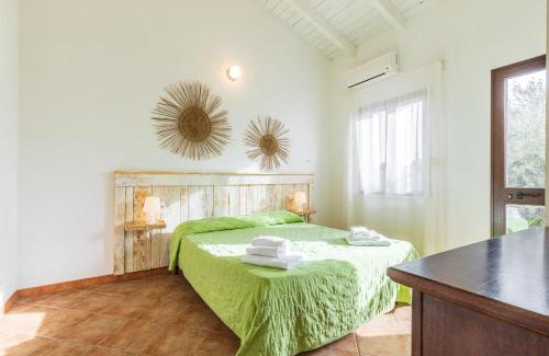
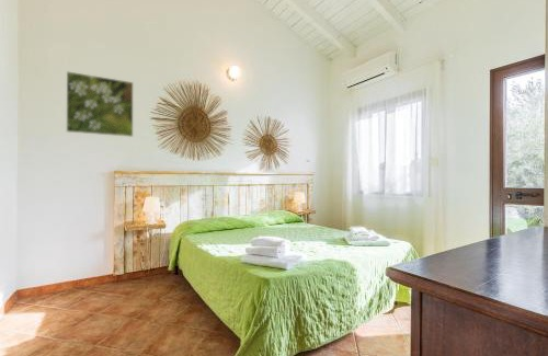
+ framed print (101, 105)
